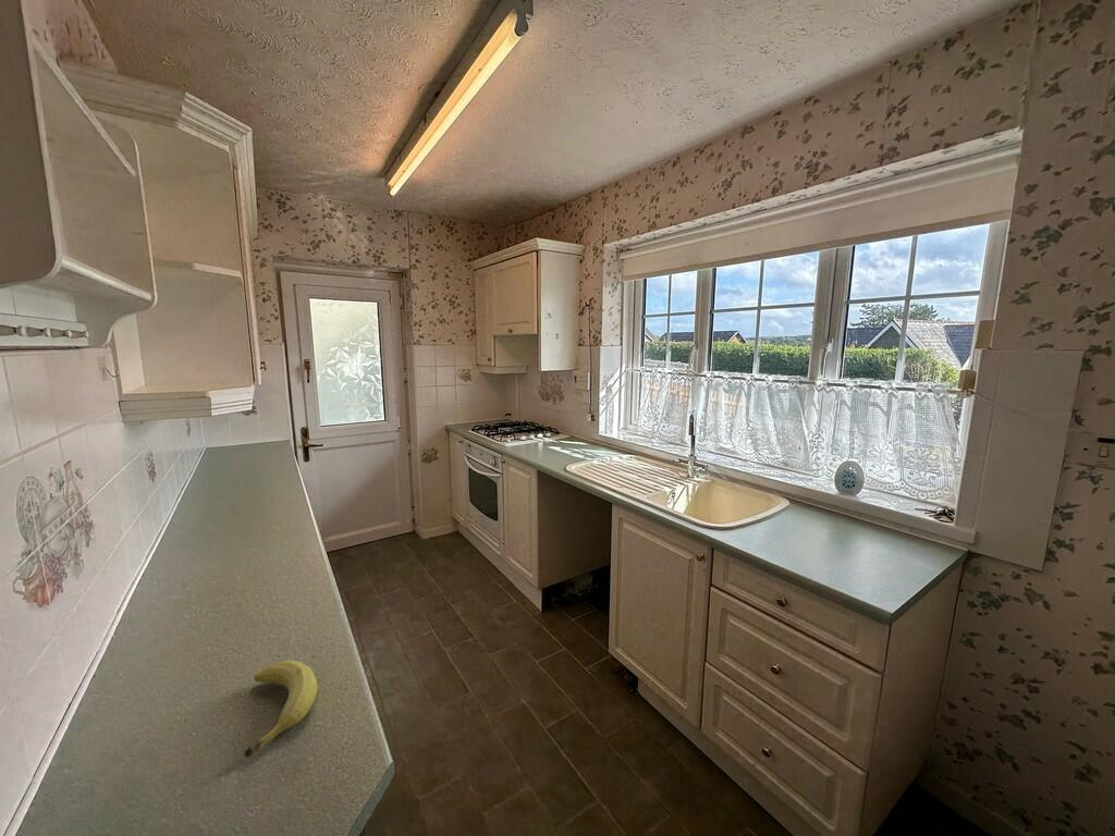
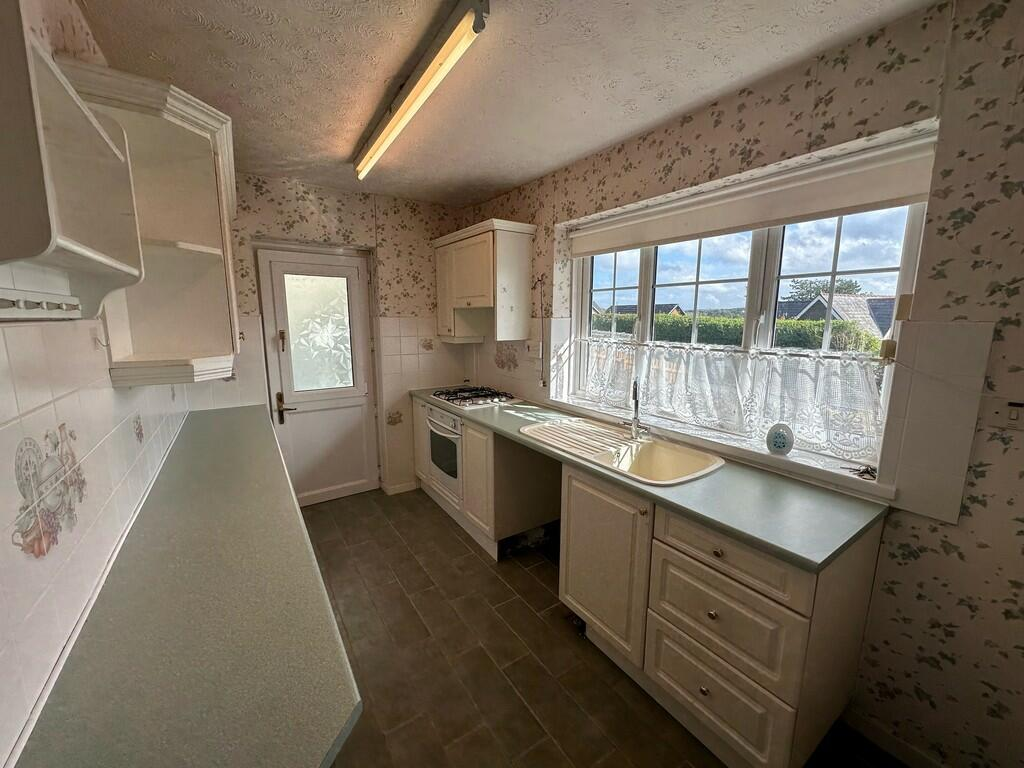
- fruit (289, 694)
